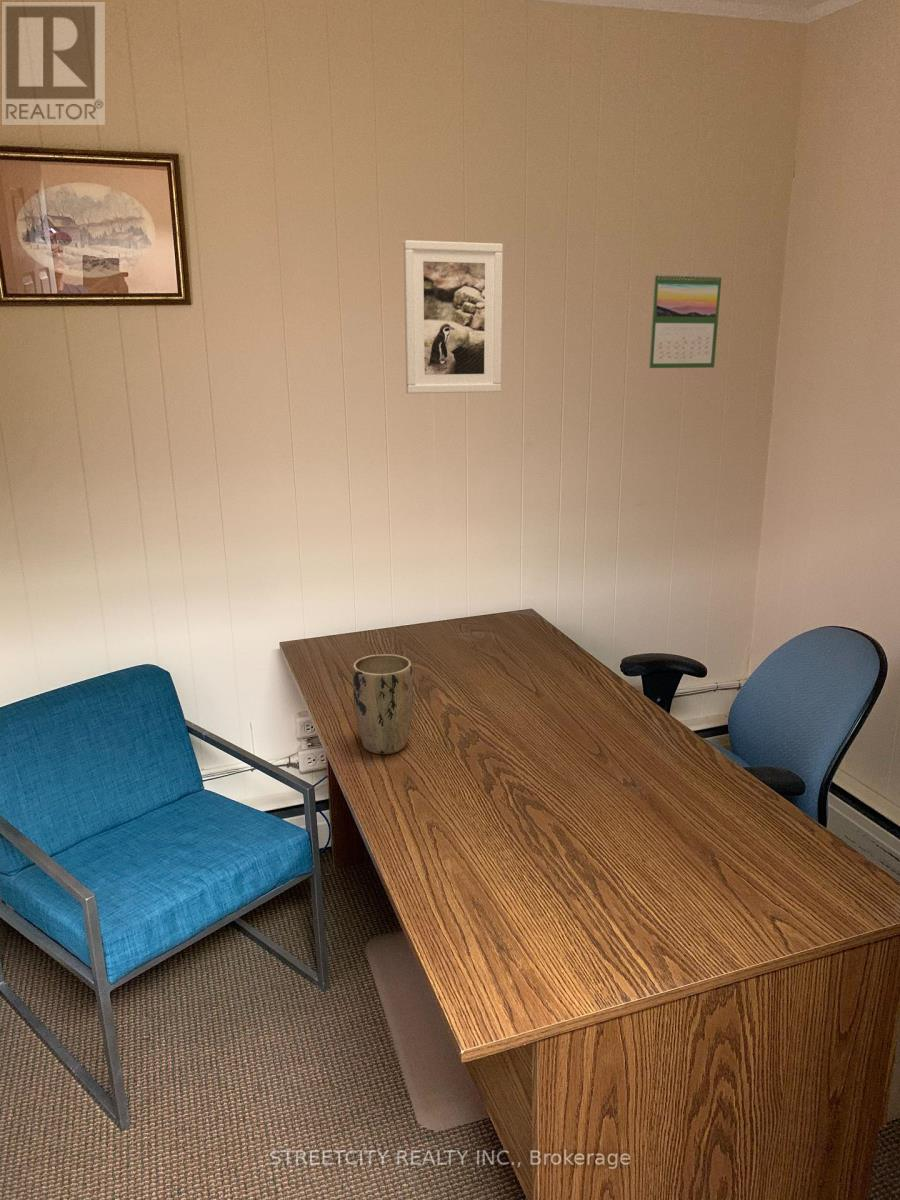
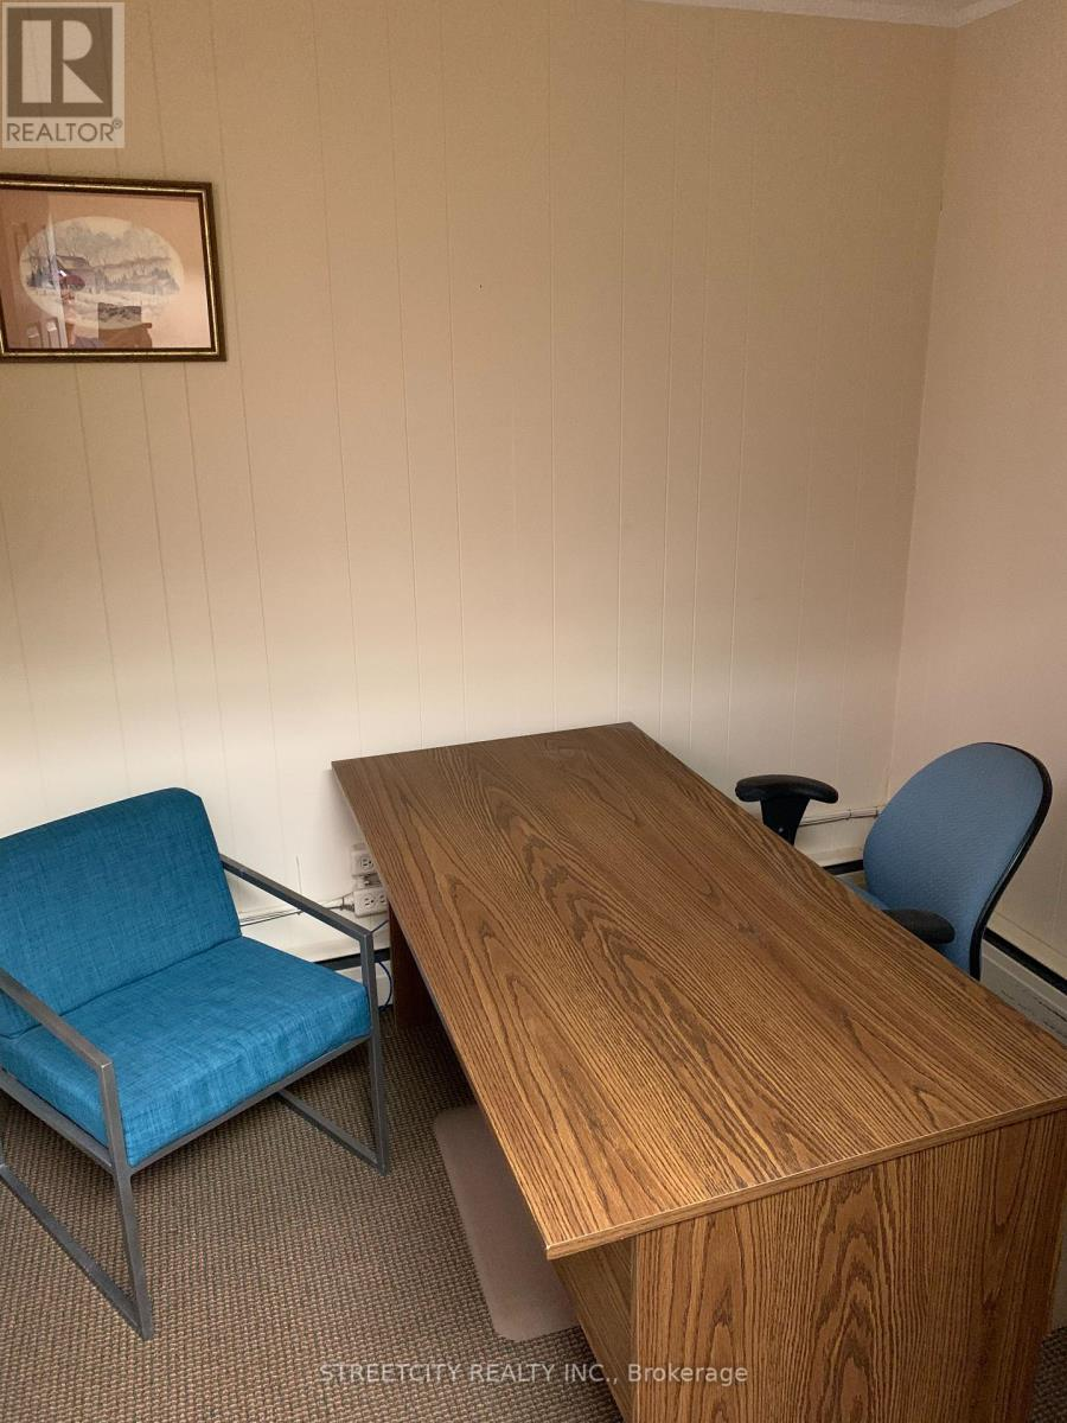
- plant pot (383, 705)
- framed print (454, 319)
- calendar (685, 320)
